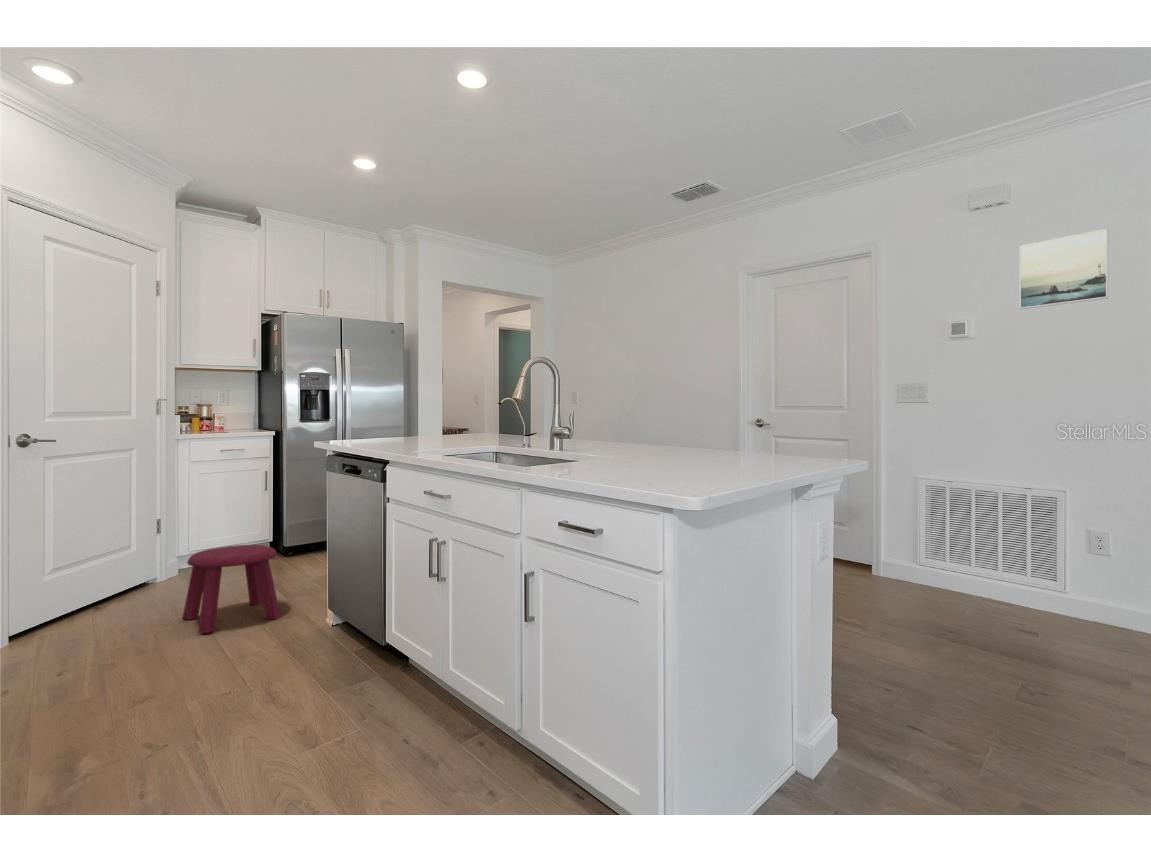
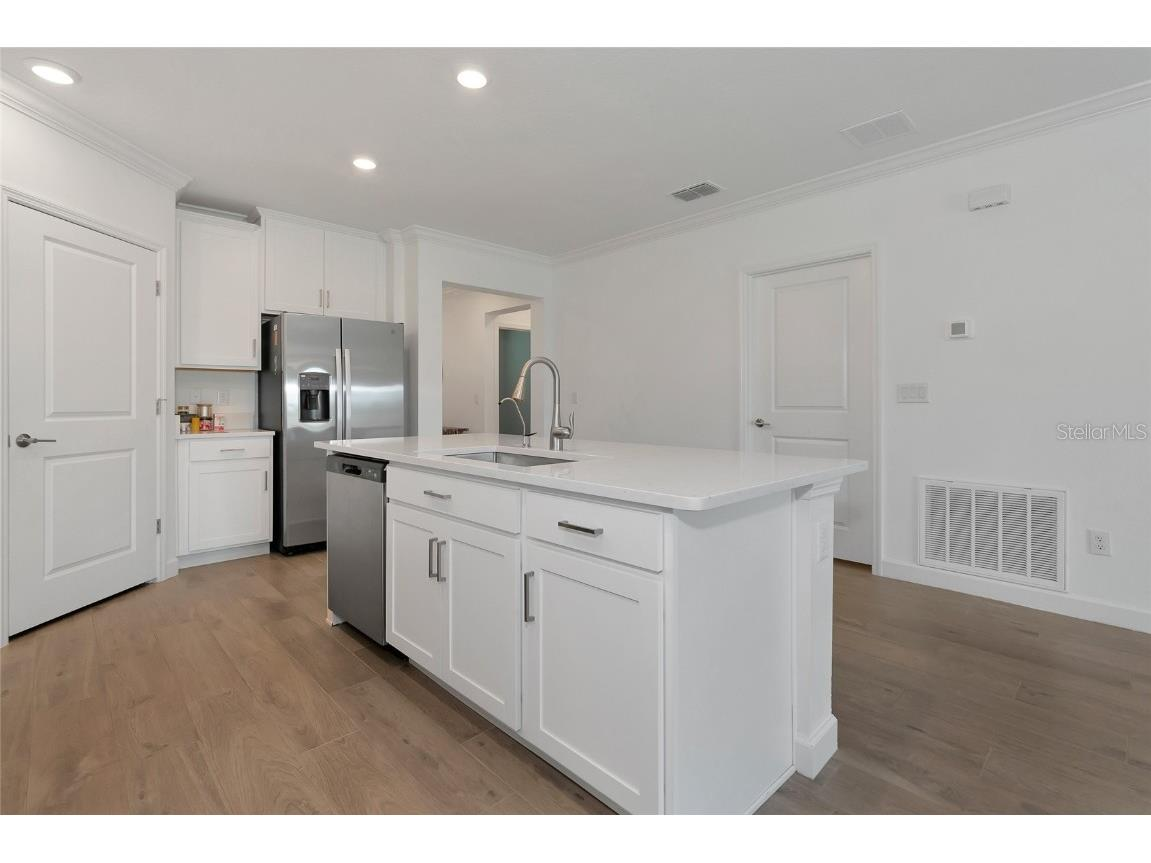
- stool (220, 580)
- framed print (1062, 270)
